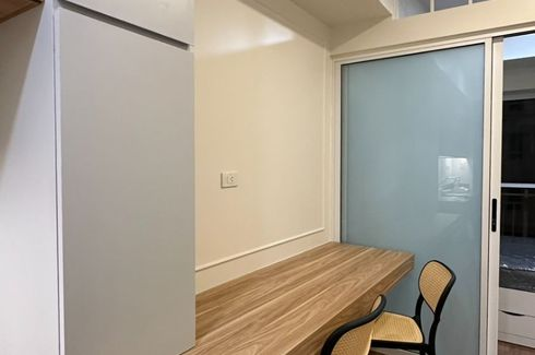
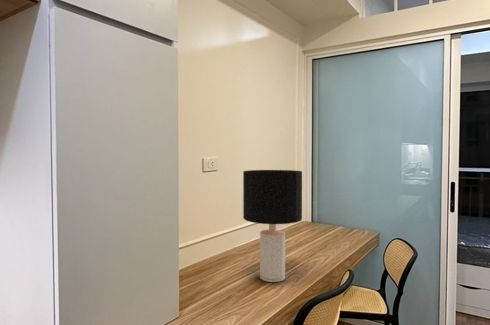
+ desk lamp (272, 224)
